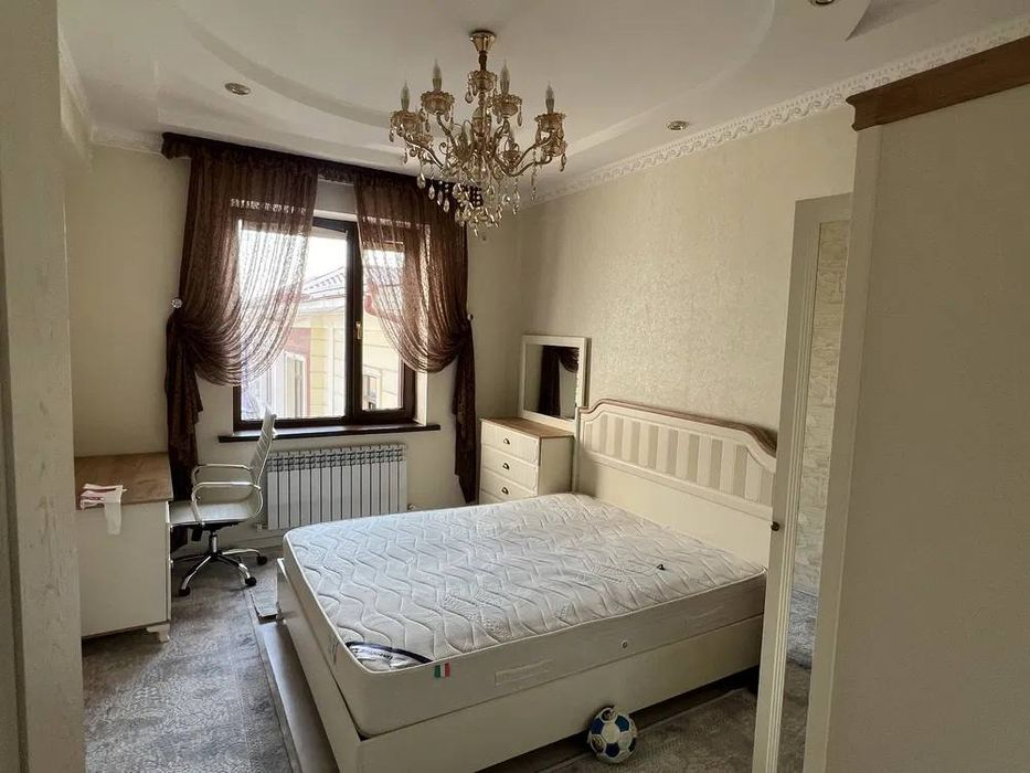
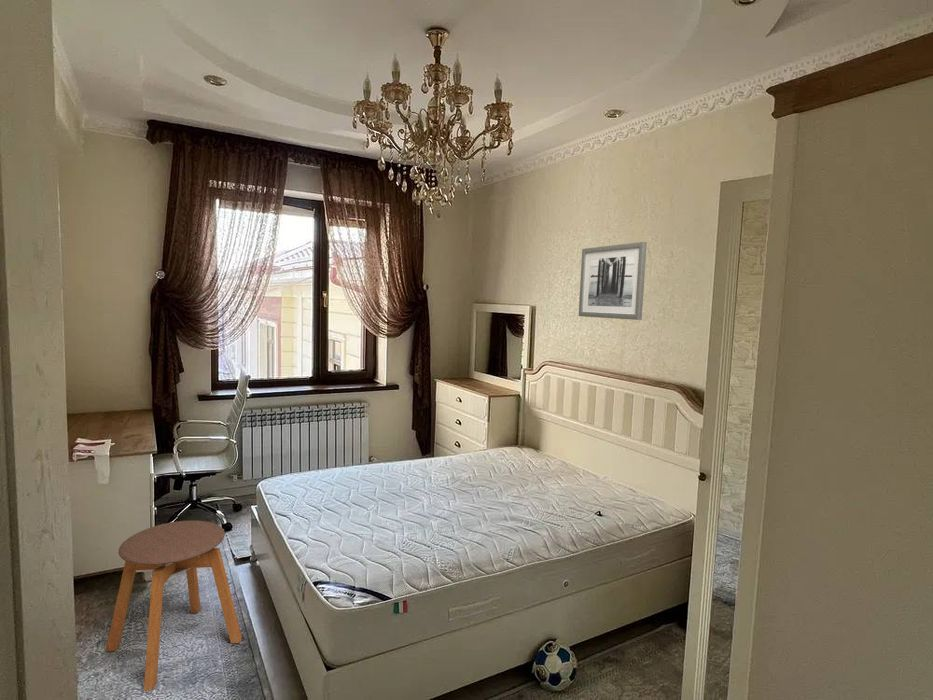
+ stool (165, 582)
+ wall art (609, 282)
